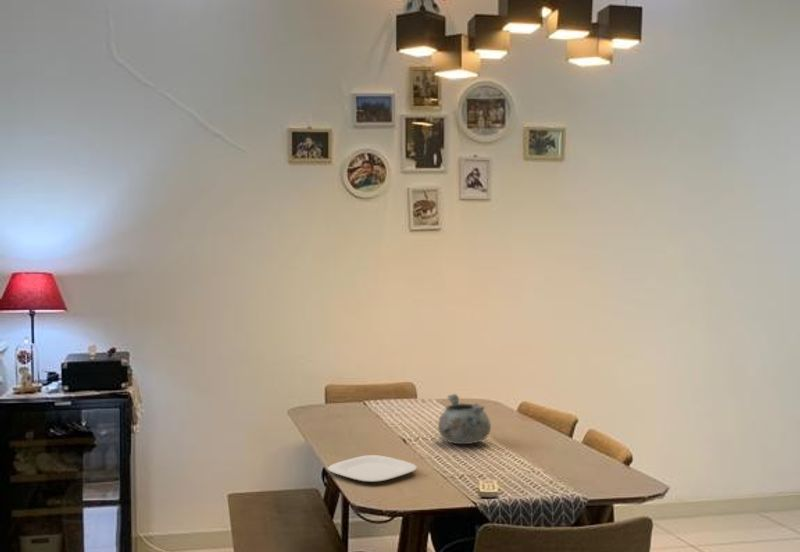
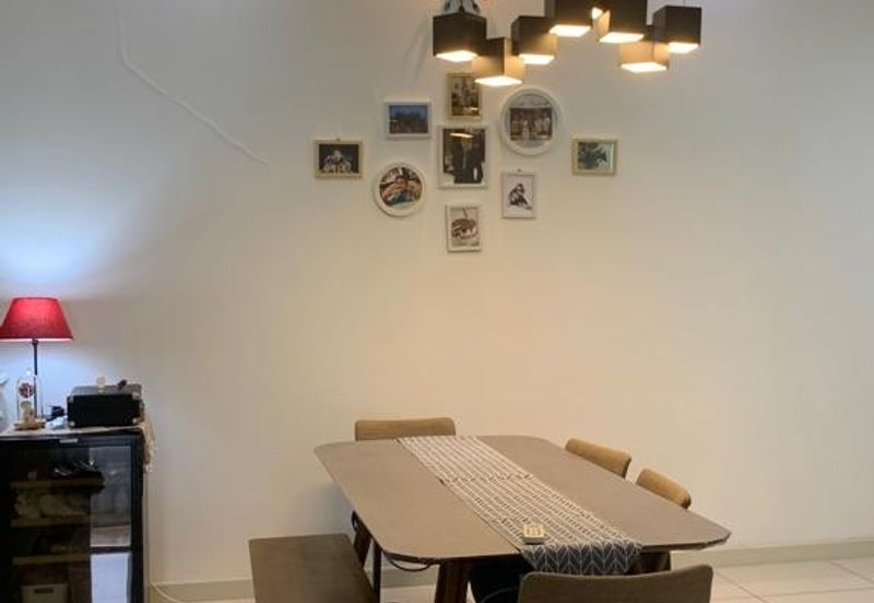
- plate (372, 469)
- decorative bowl (463, 419)
